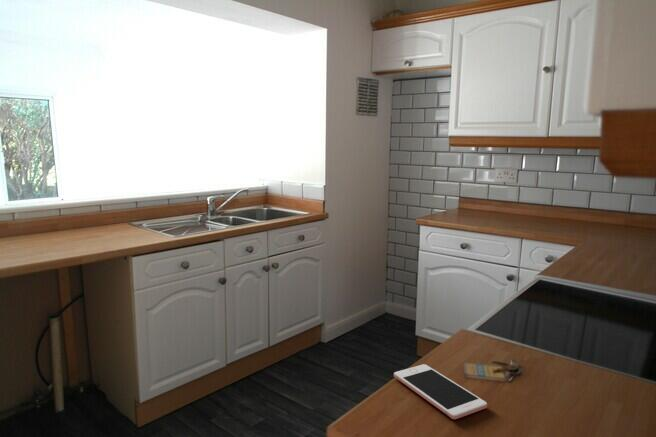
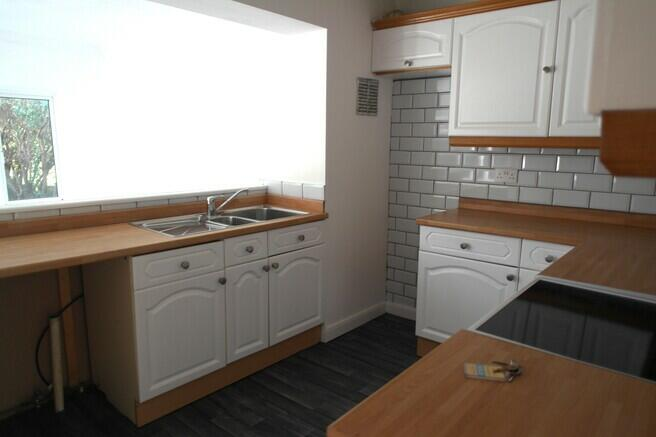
- cell phone (437, 389)
